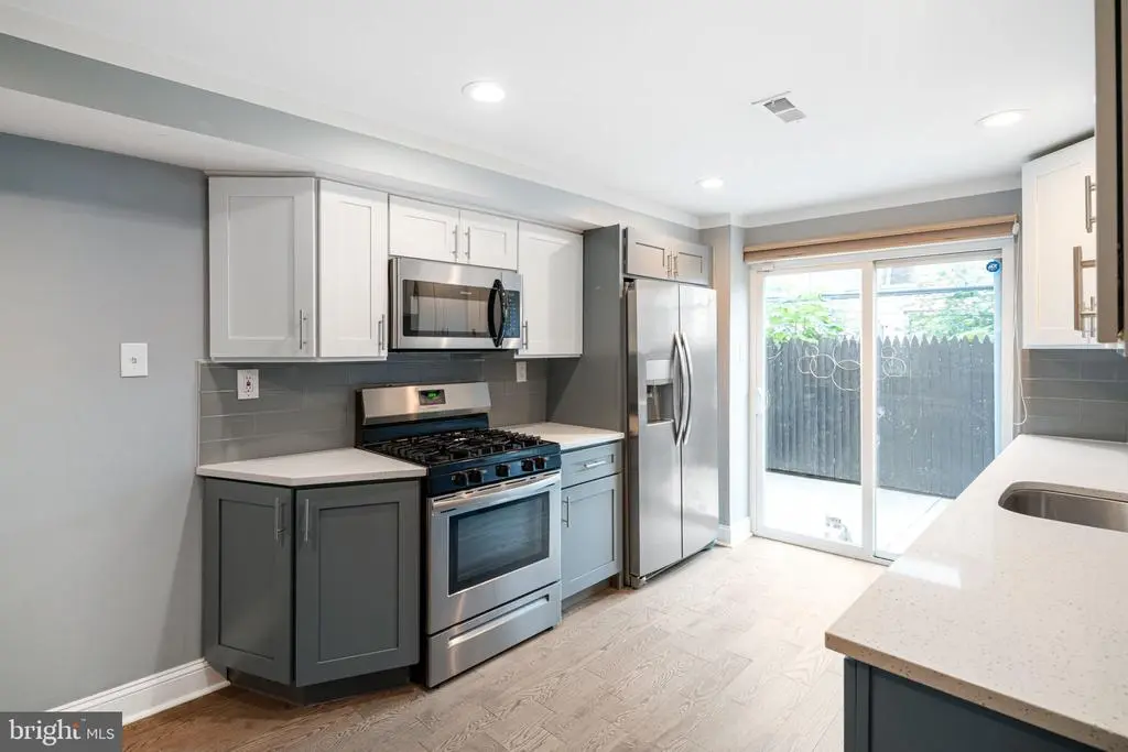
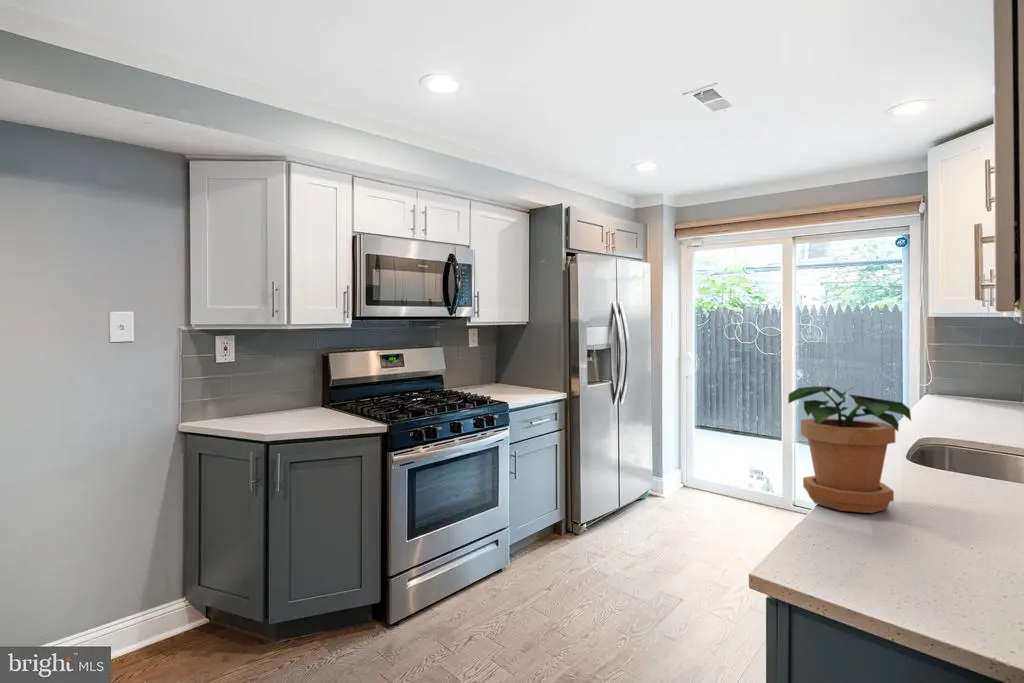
+ potted plant (859, 445)
